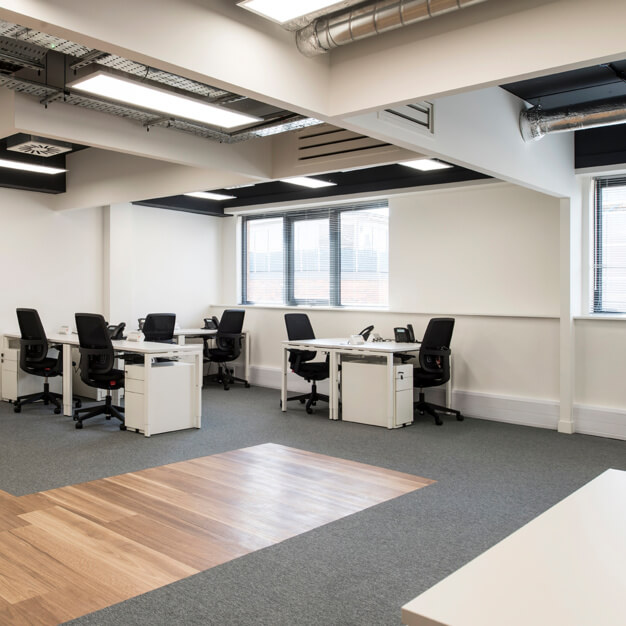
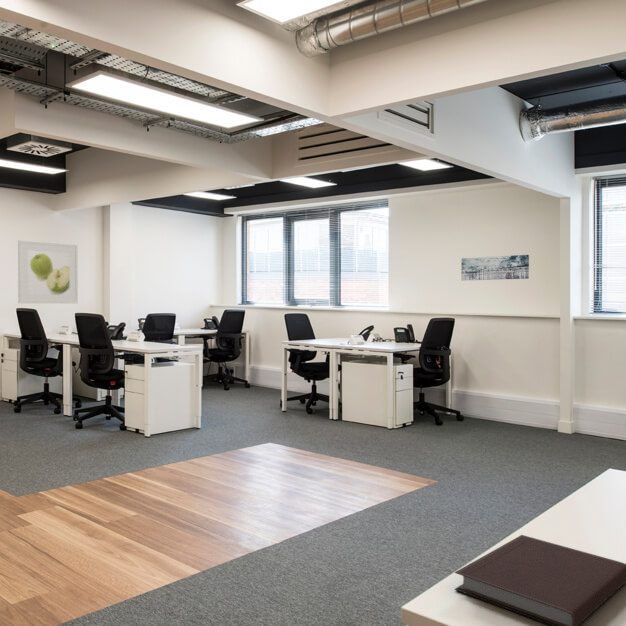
+ wall art (494, 268)
+ notebook (543, 576)
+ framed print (48, 273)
